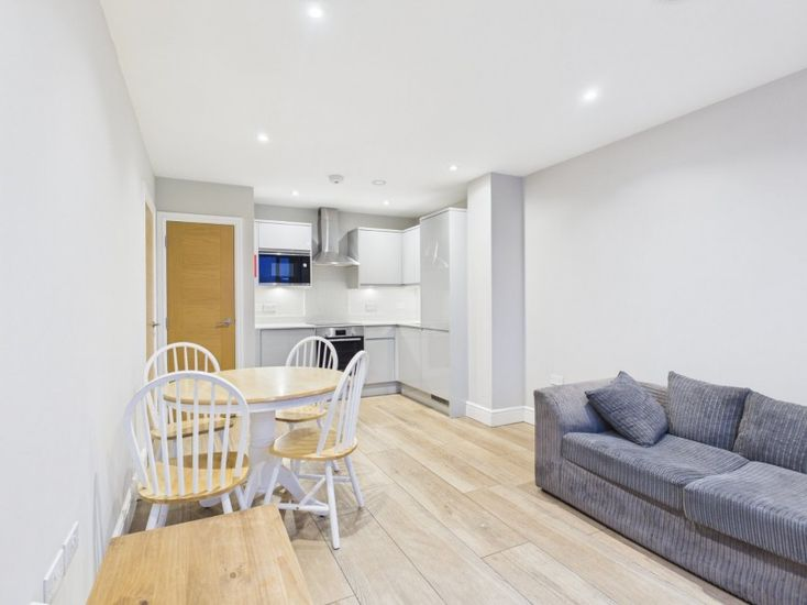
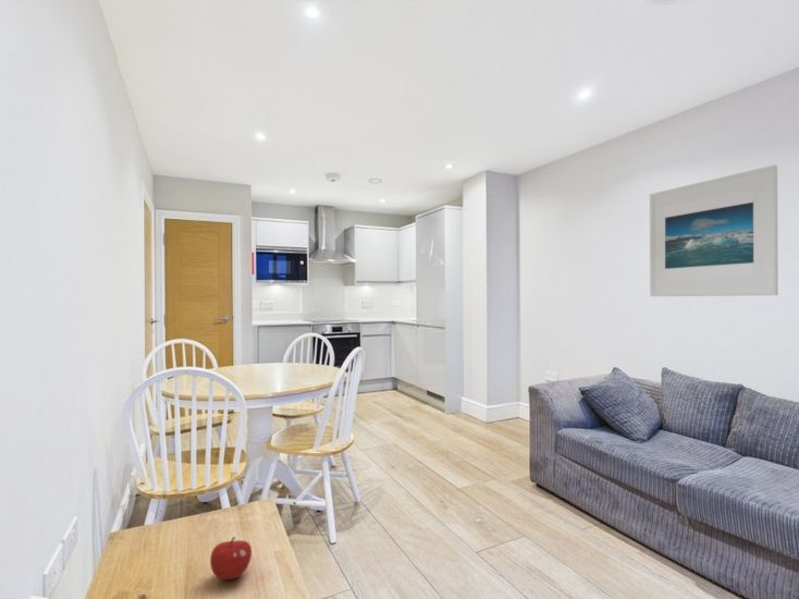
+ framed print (705, 239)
+ fruit (231, 557)
